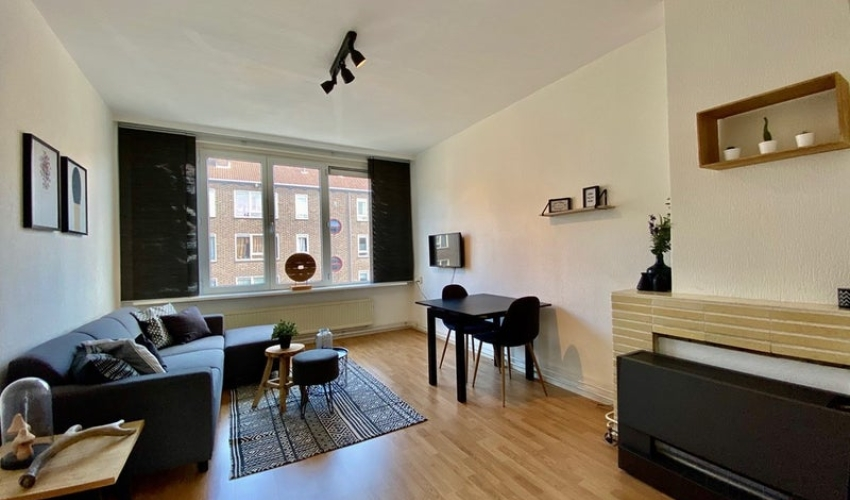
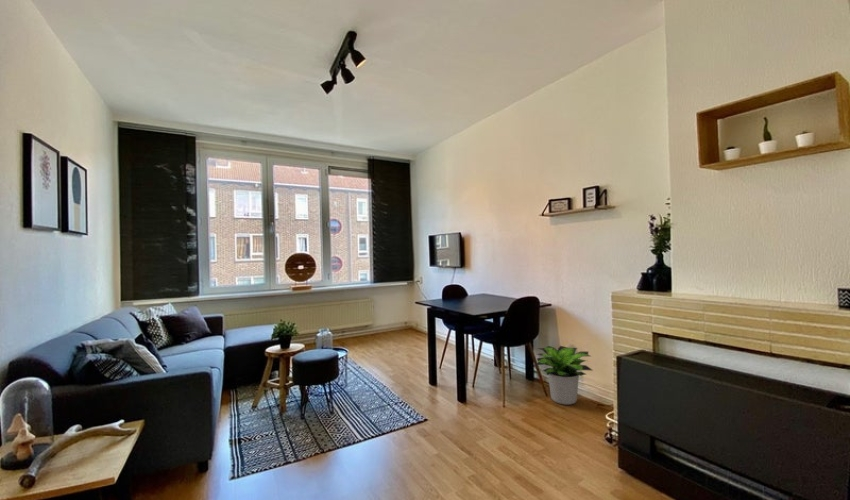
+ potted plant (567, 376)
